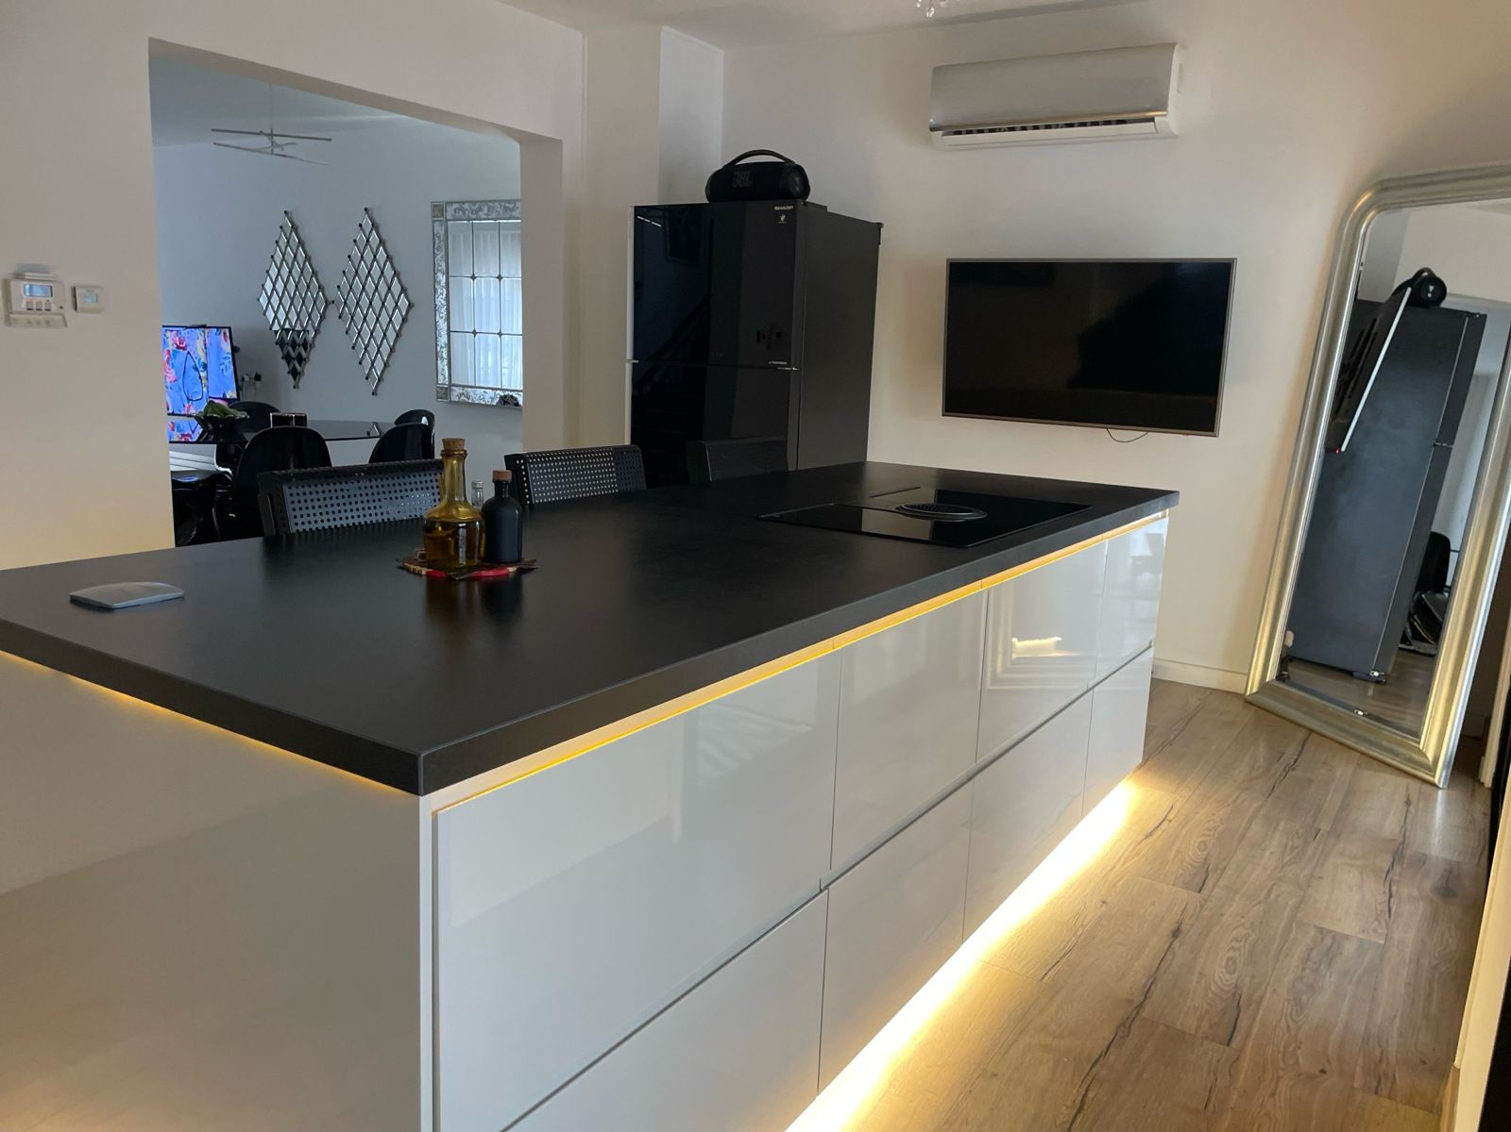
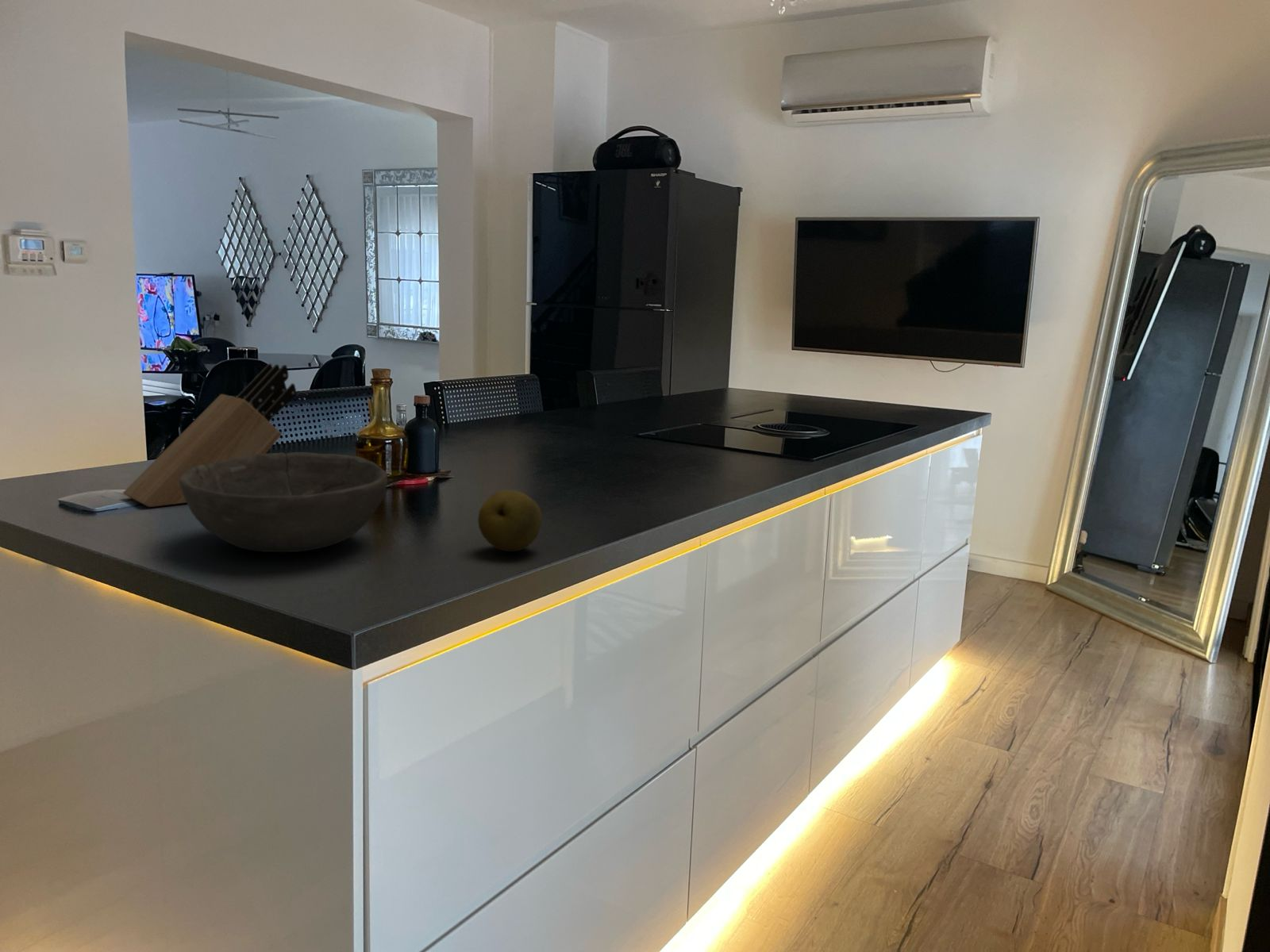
+ knife block (215, 429)
+ fruit (510, 520)
+ bowl (288, 505)
